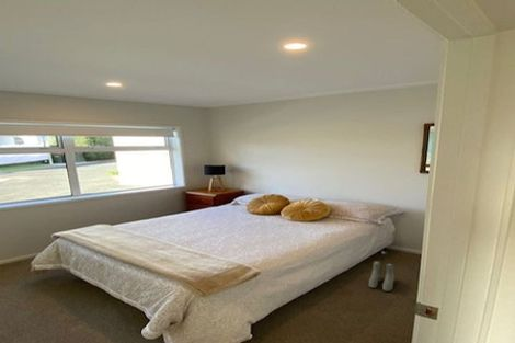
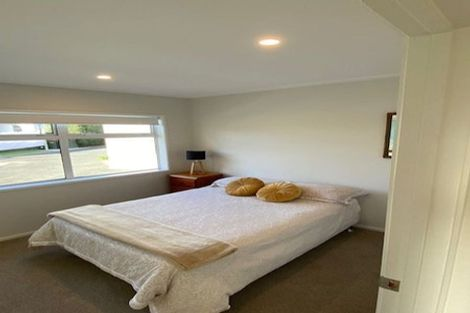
- boots (380, 273)
